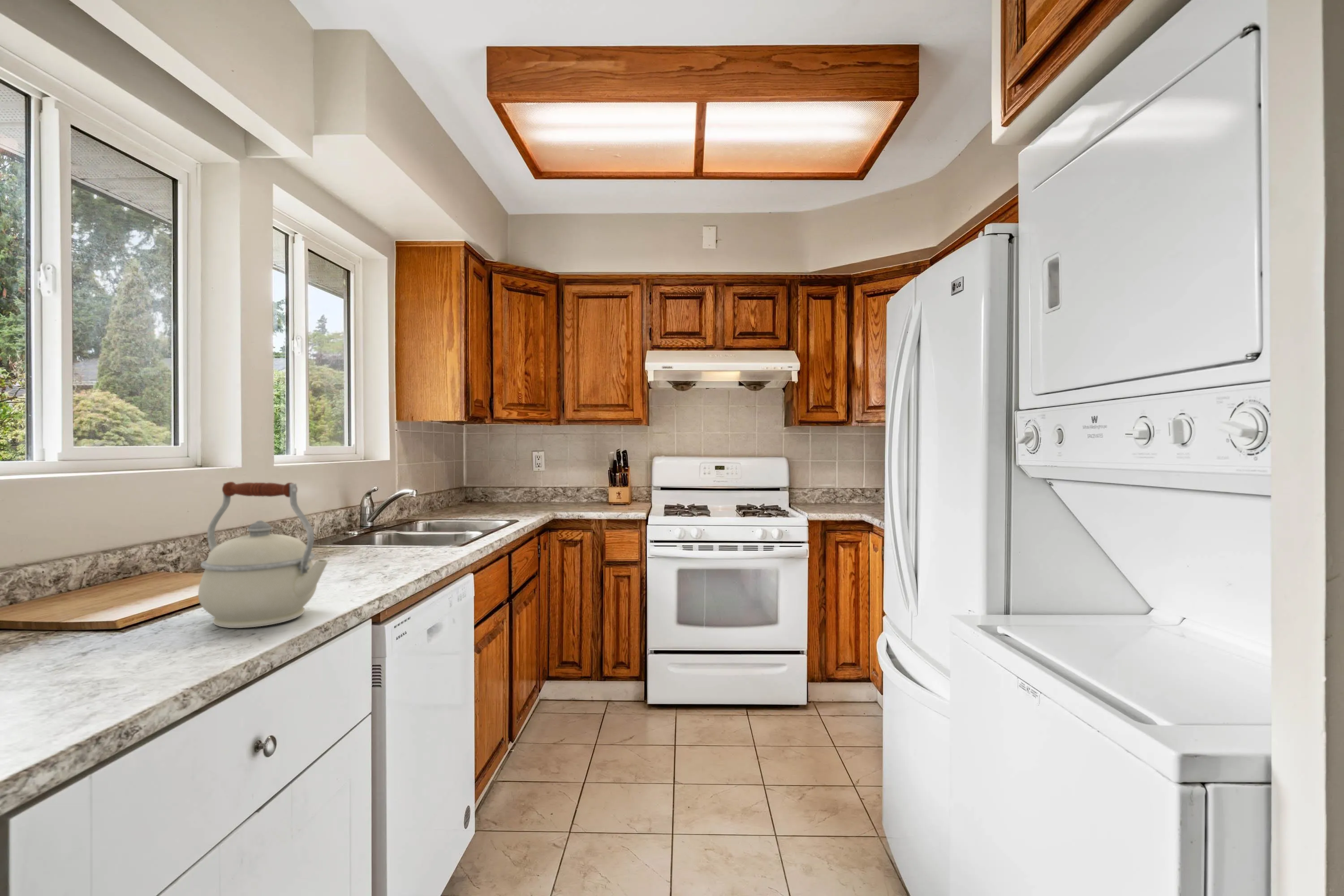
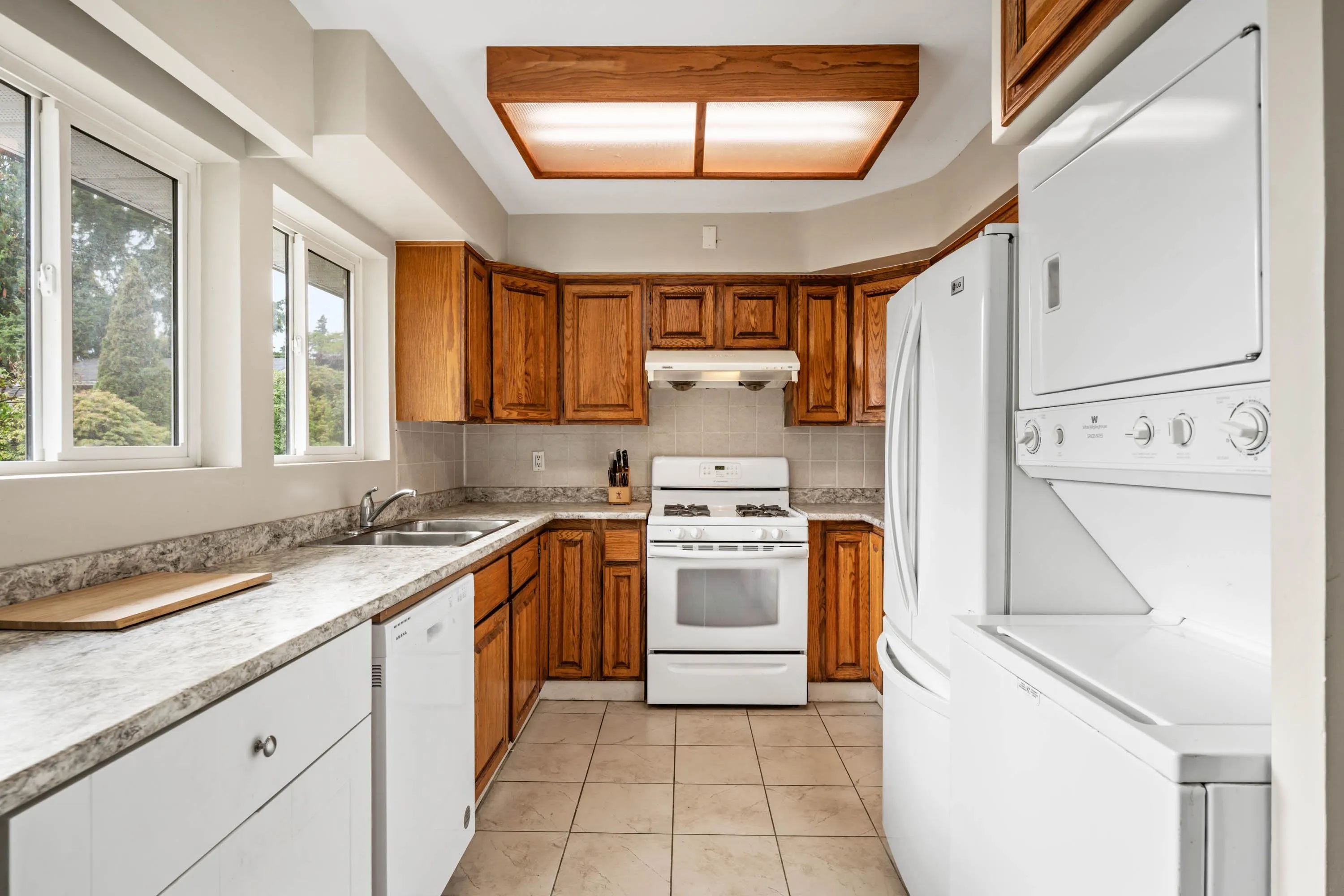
- kettle (267, 550)
